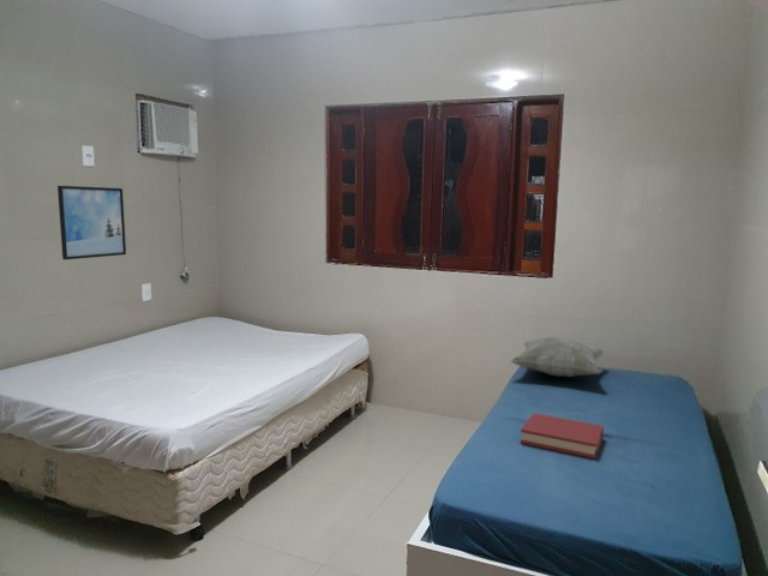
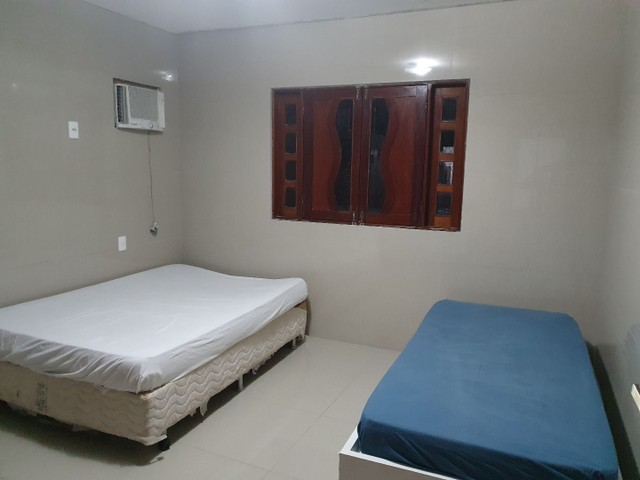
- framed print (94, 222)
- decorative pillow (559, 355)
- hardback book (562, 433)
